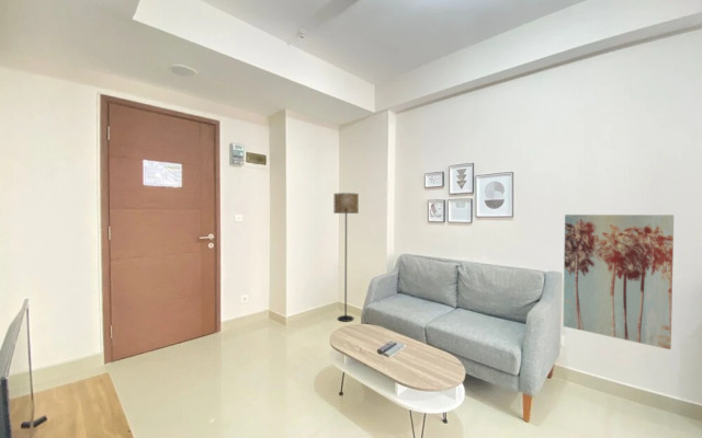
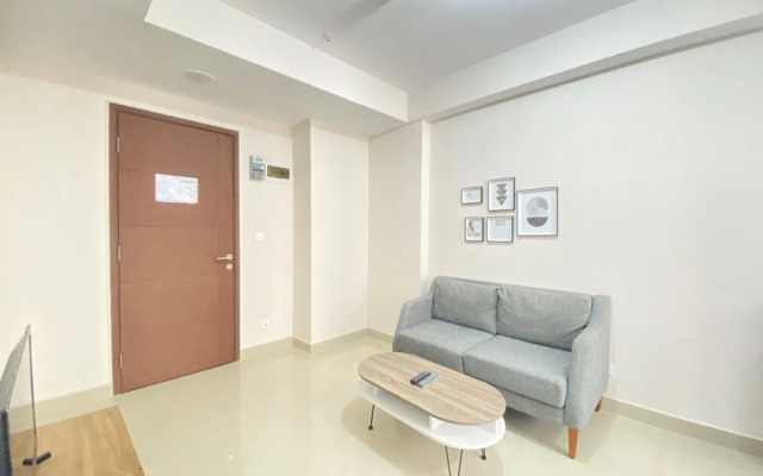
- floor lamp (346, 256)
- wall art (613, 275)
